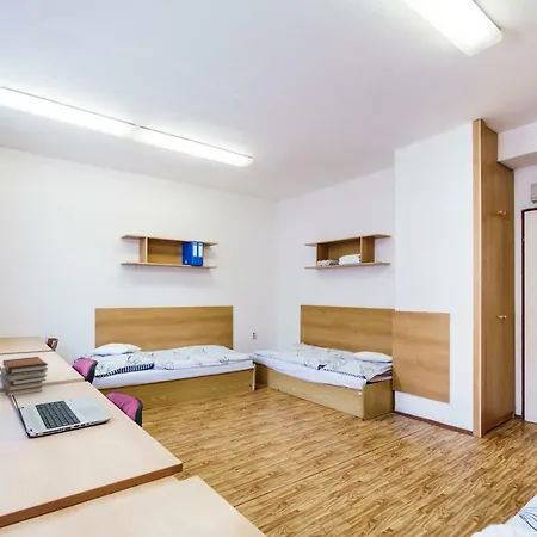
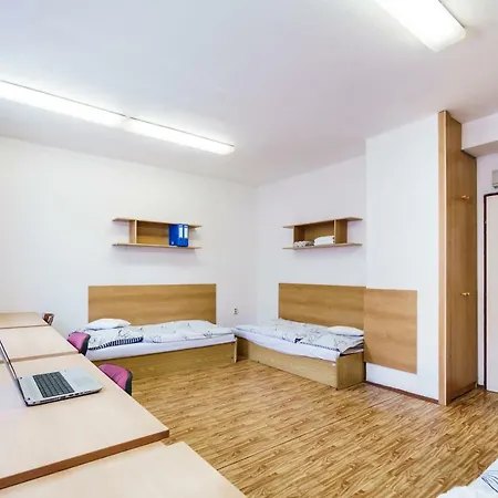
- book stack (23, 375)
